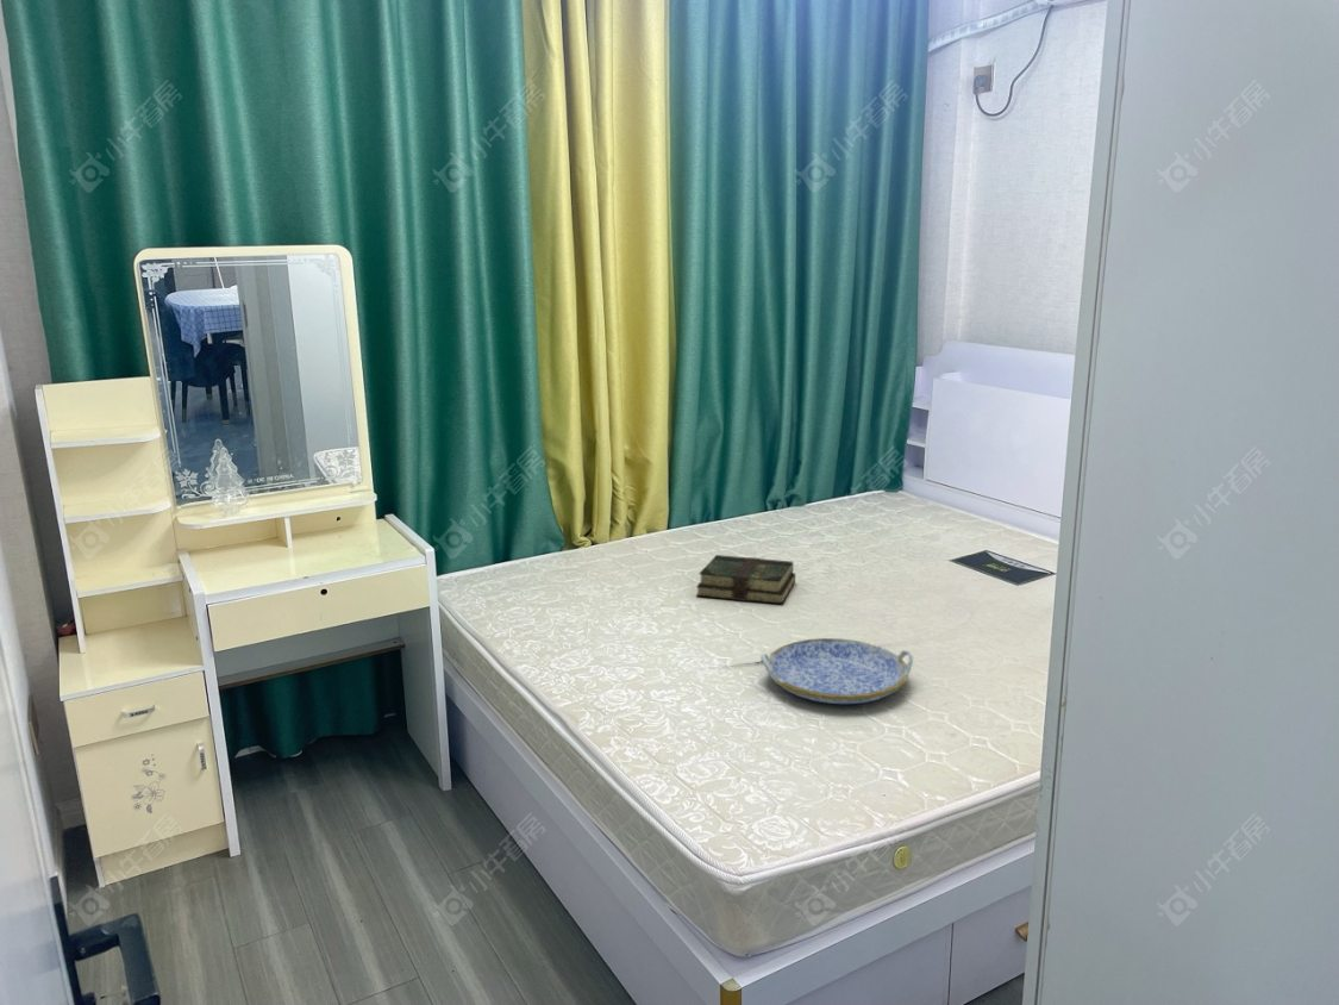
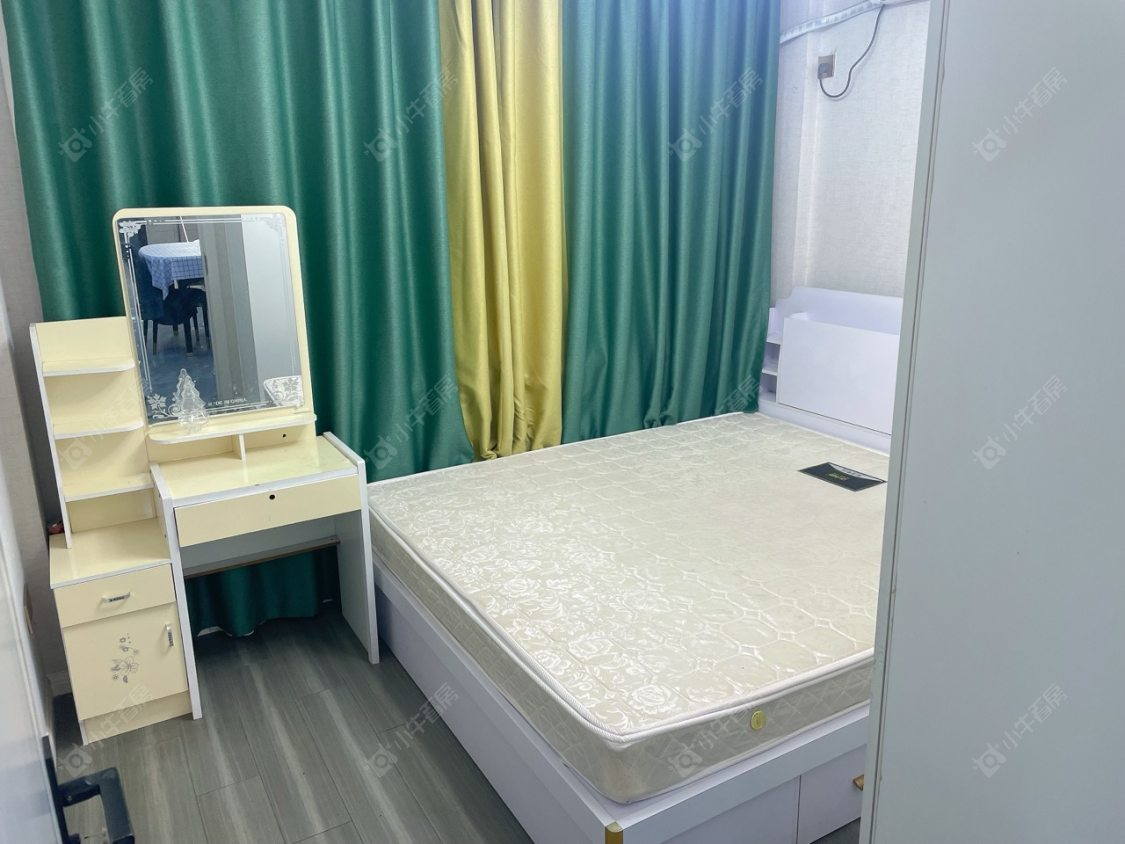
- serving tray (836, 668)
- book (746, 578)
